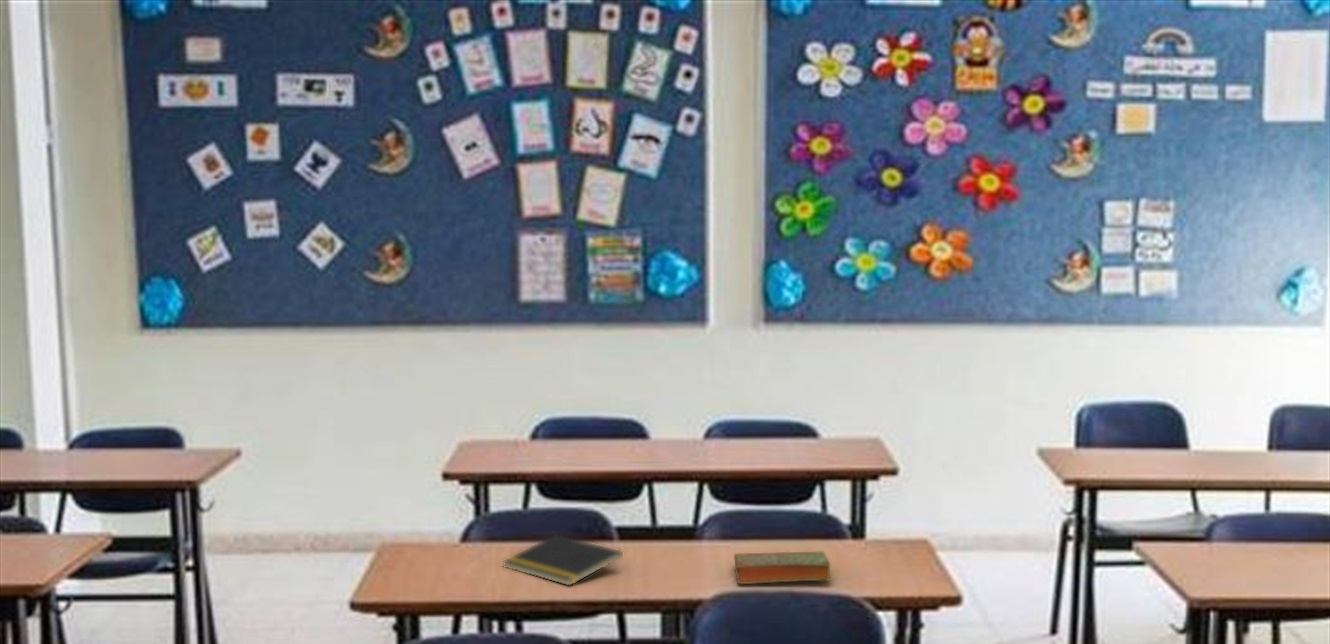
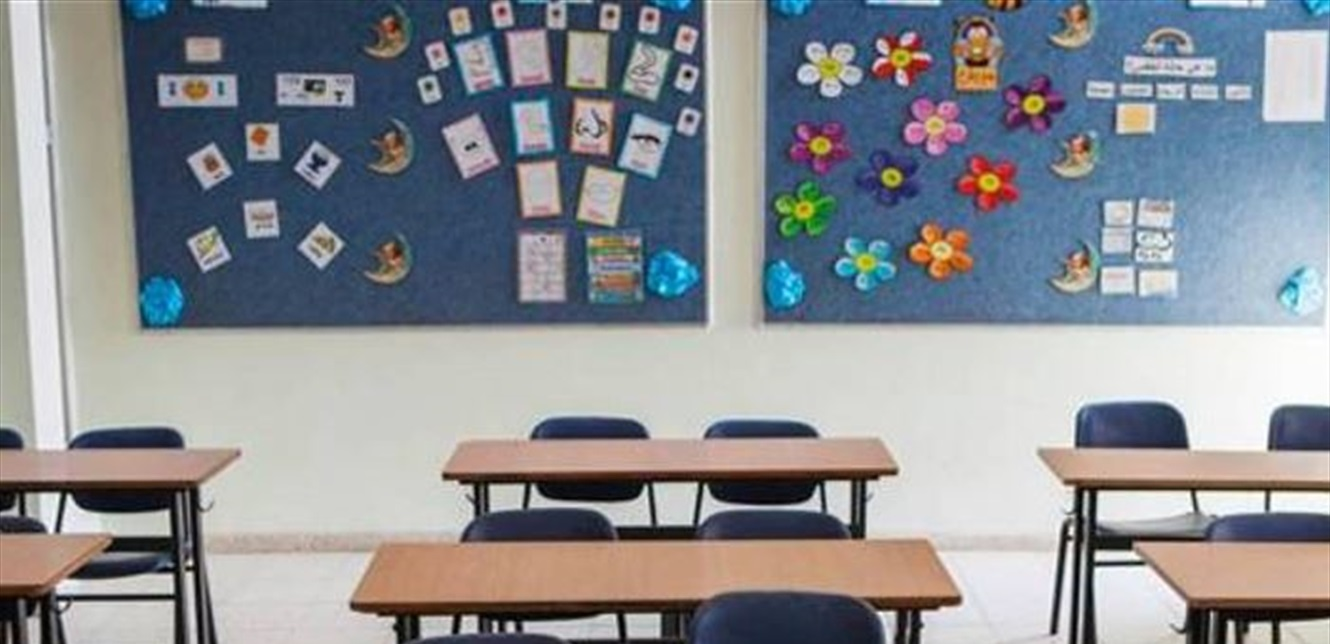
- notepad (562, 558)
- book (777, 563)
